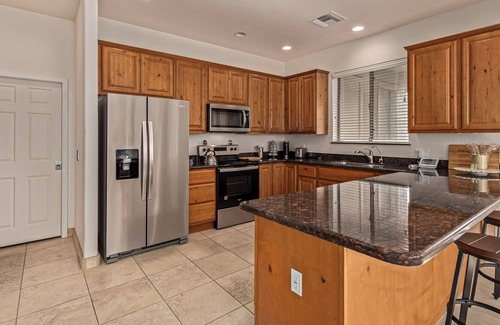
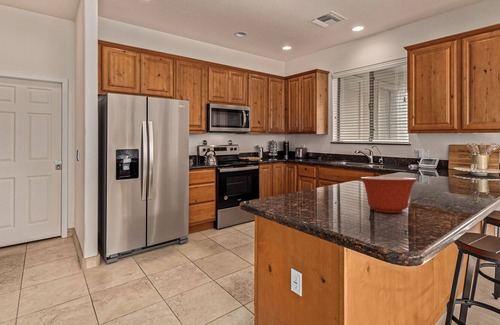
+ mixing bowl (387, 194)
